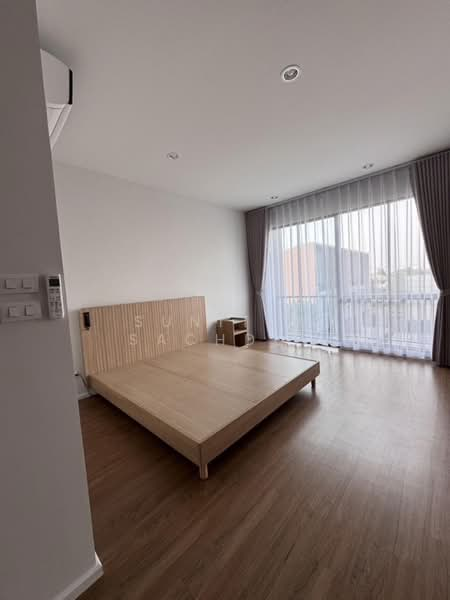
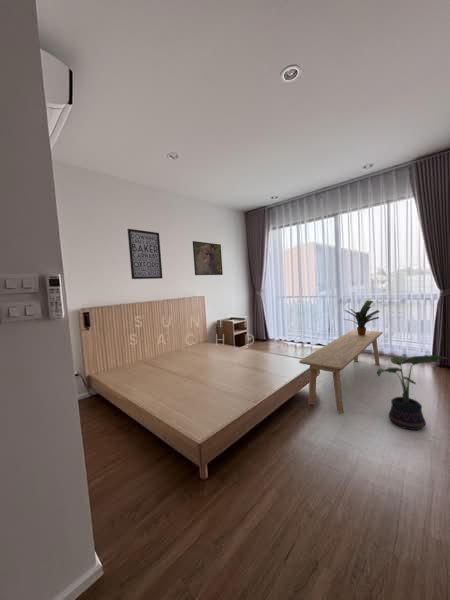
+ potted plant (402, 386)
+ potted plant (363, 318)
+ wall art (145, 254)
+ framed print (208, 259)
+ bench (349, 362)
